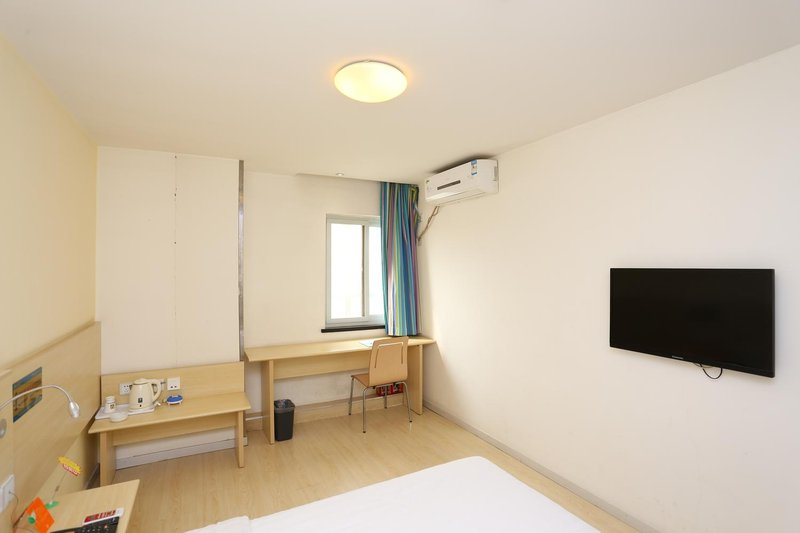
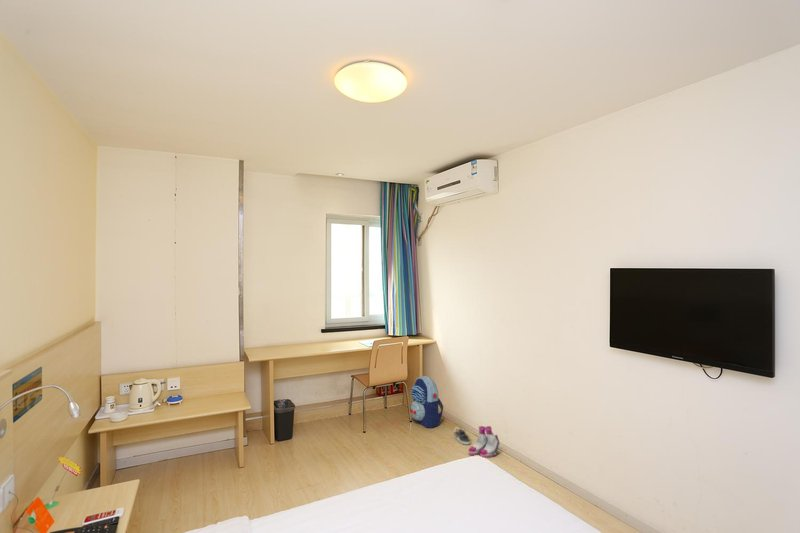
+ sneaker (461, 435)
+ boots (483, 439)
+ backpack (425, 399)
